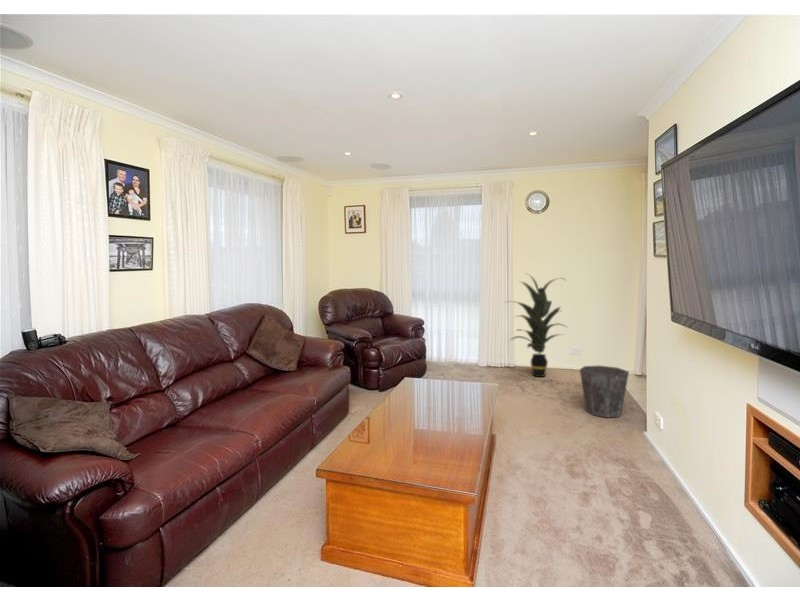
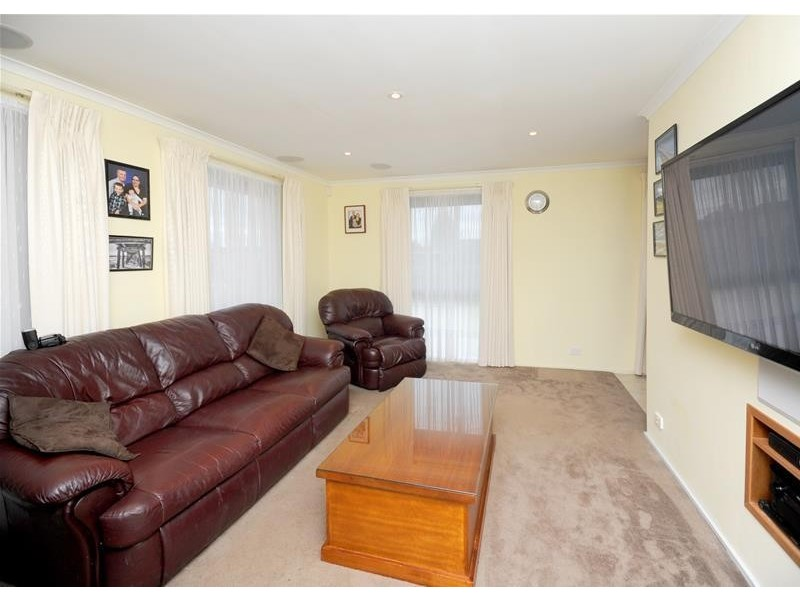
- indoor plant (535, 324)
- waste bin (603, 391)
